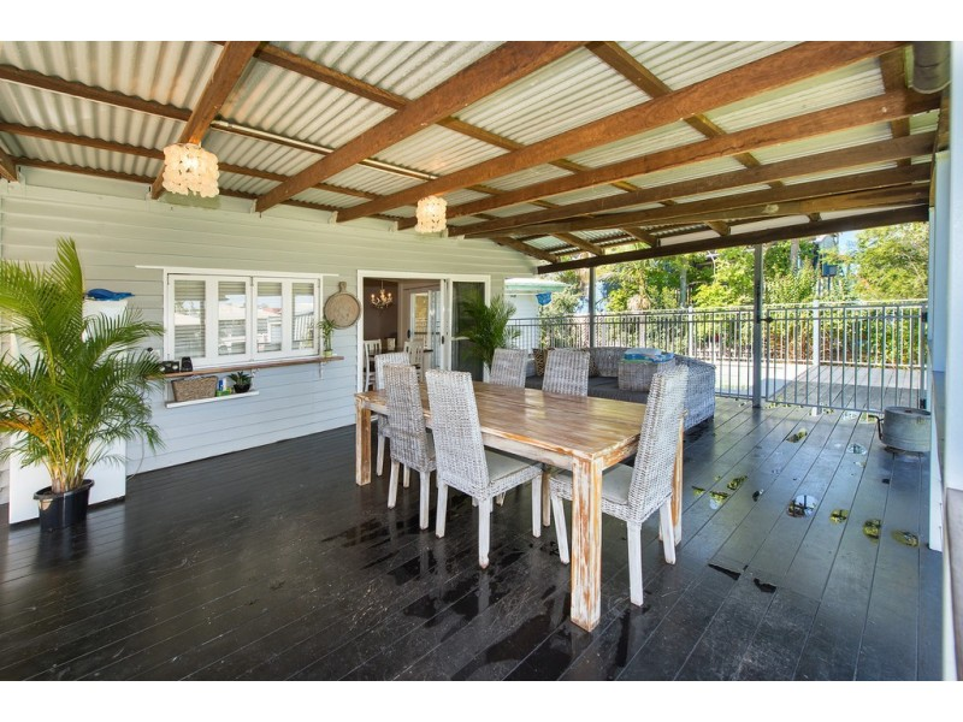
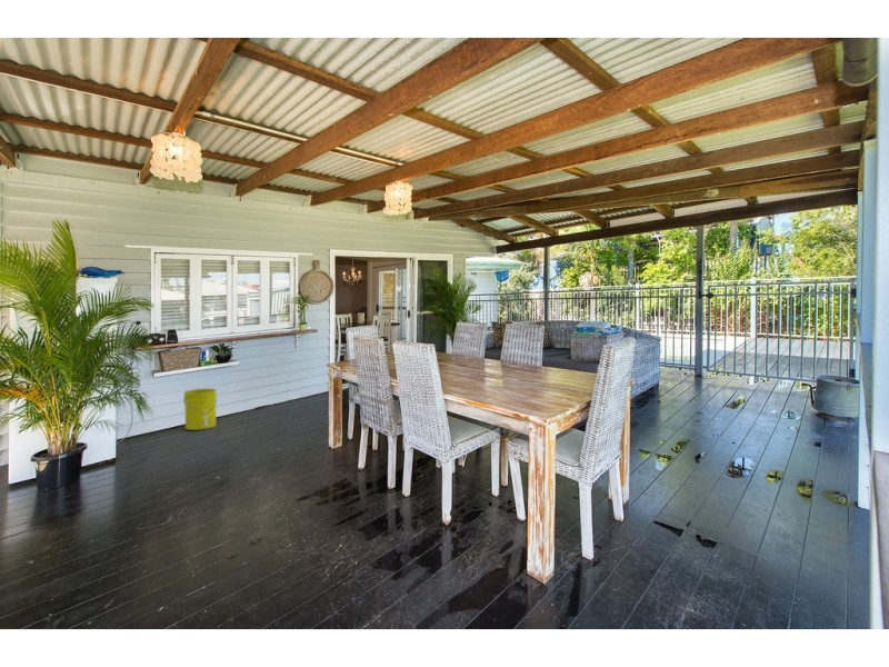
+ bucket (200, 408)
